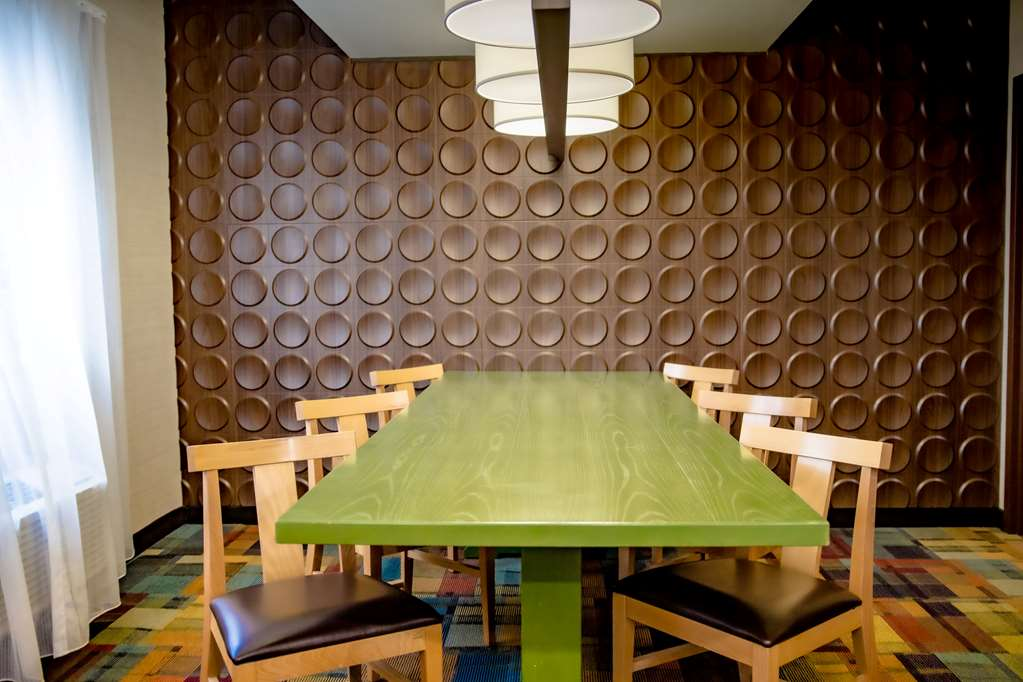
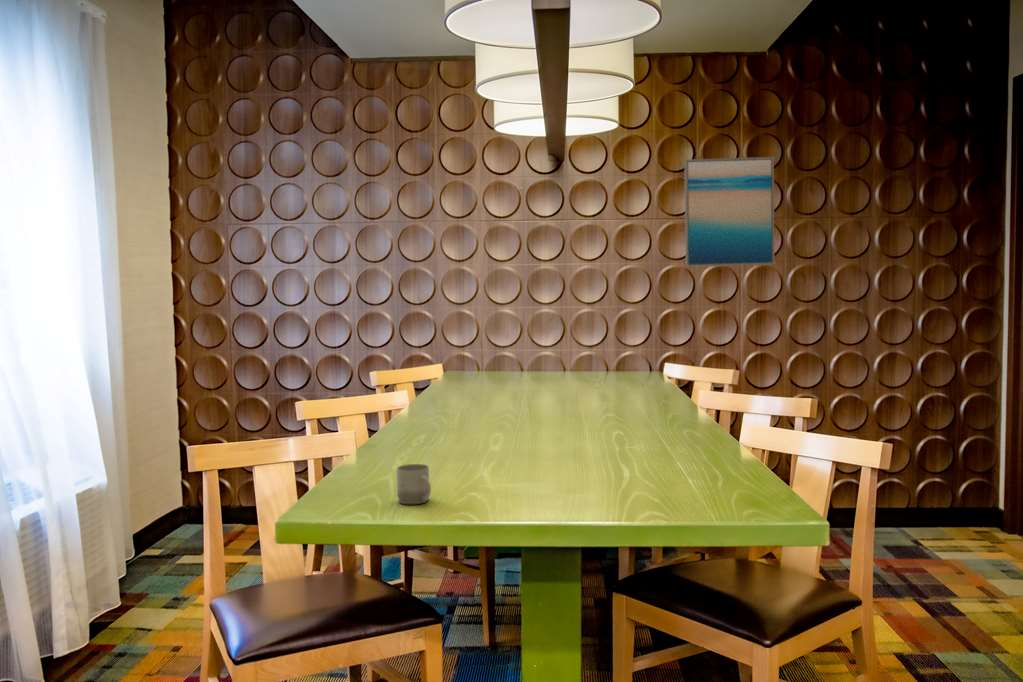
+ cup (416, 485)
+ wall art (729, 212)
